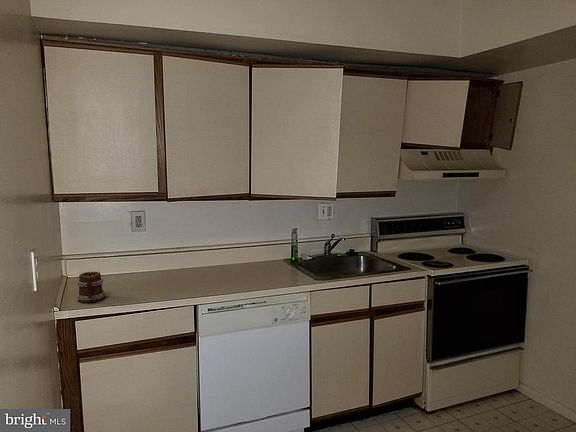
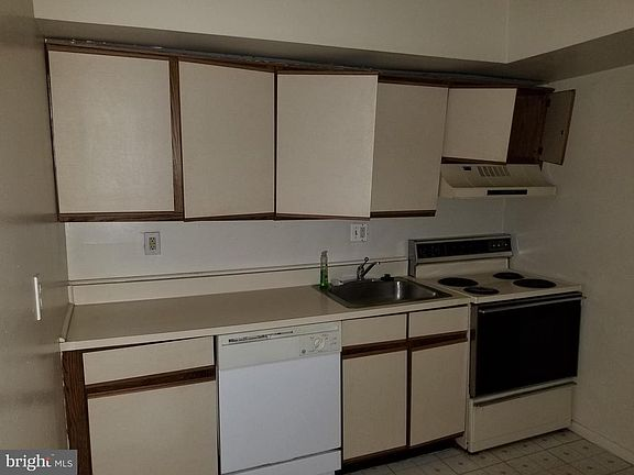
- mug (90, 286)
